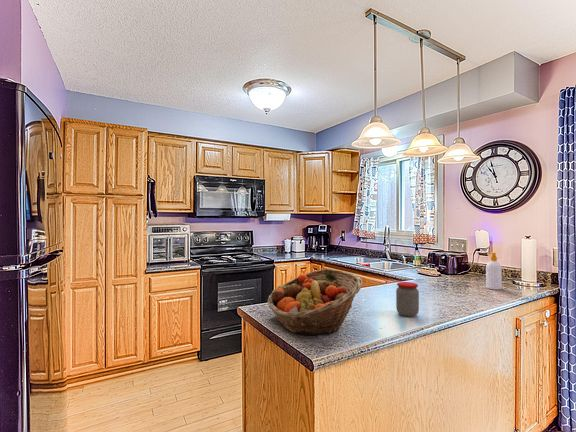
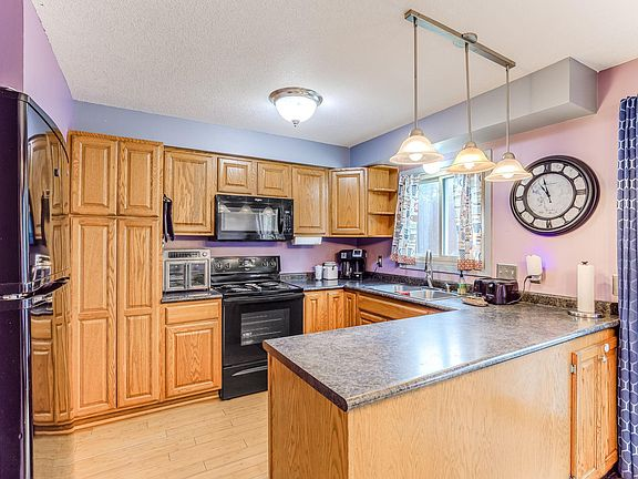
- jar (407, 298)
- fruit basket (313, 298)
- soap bottle (493, 270)
